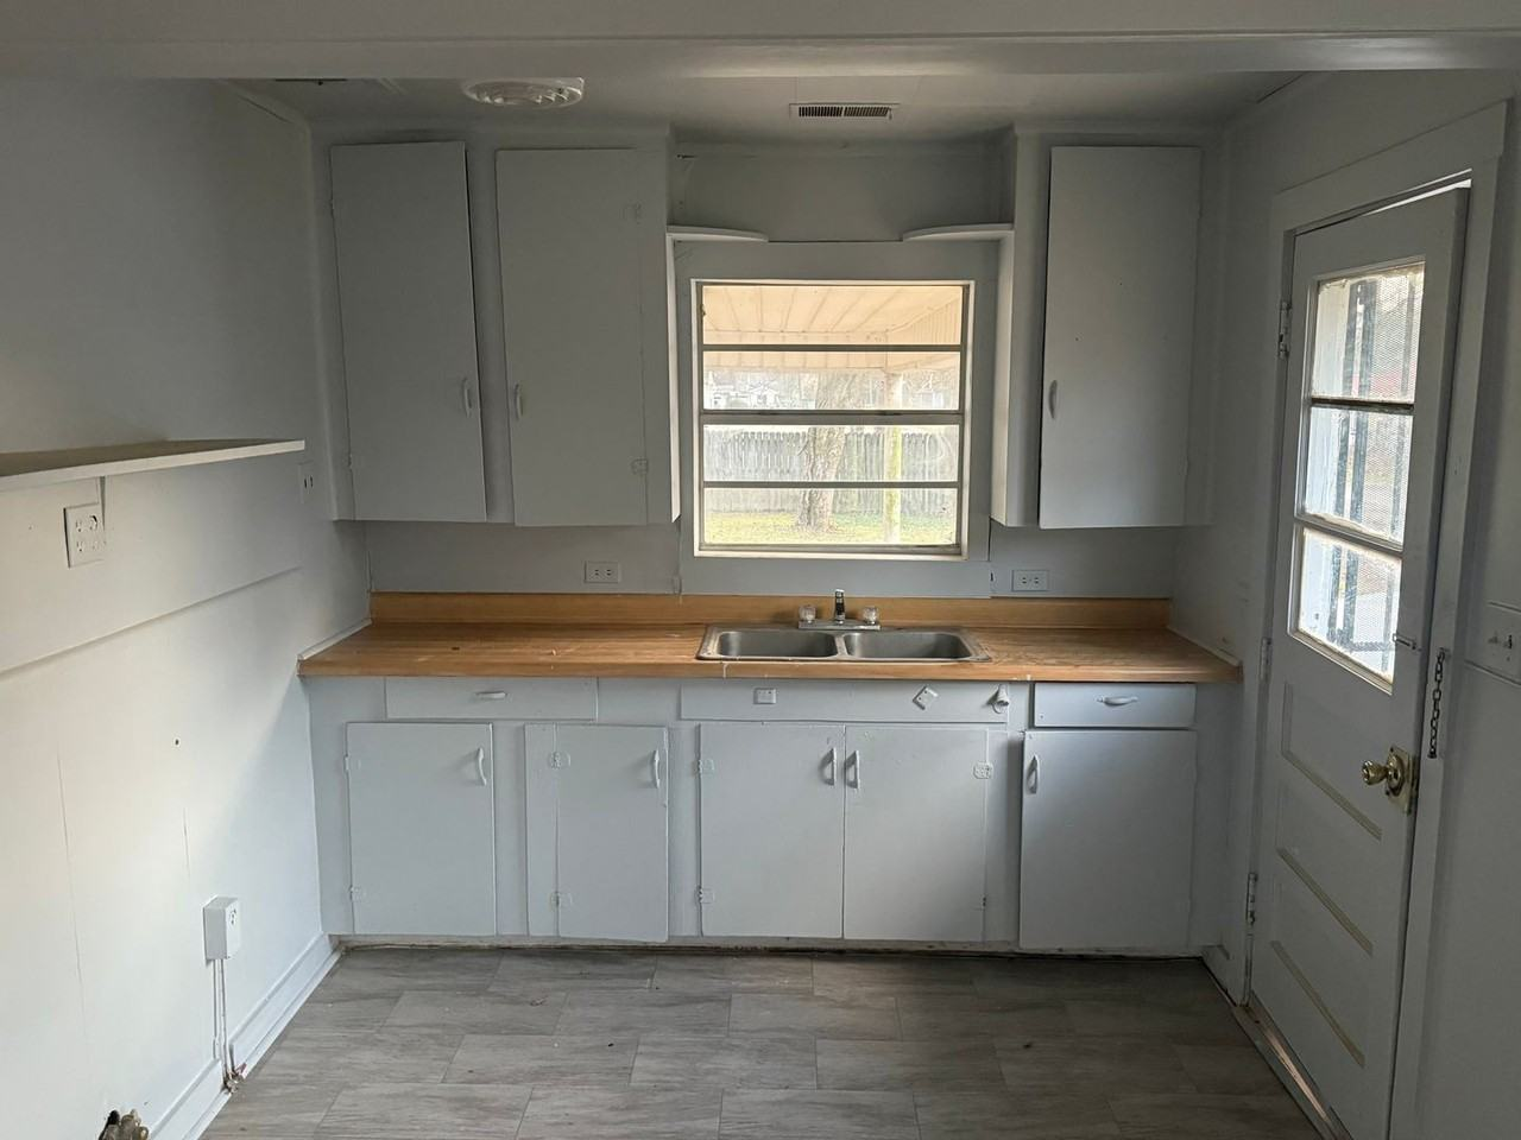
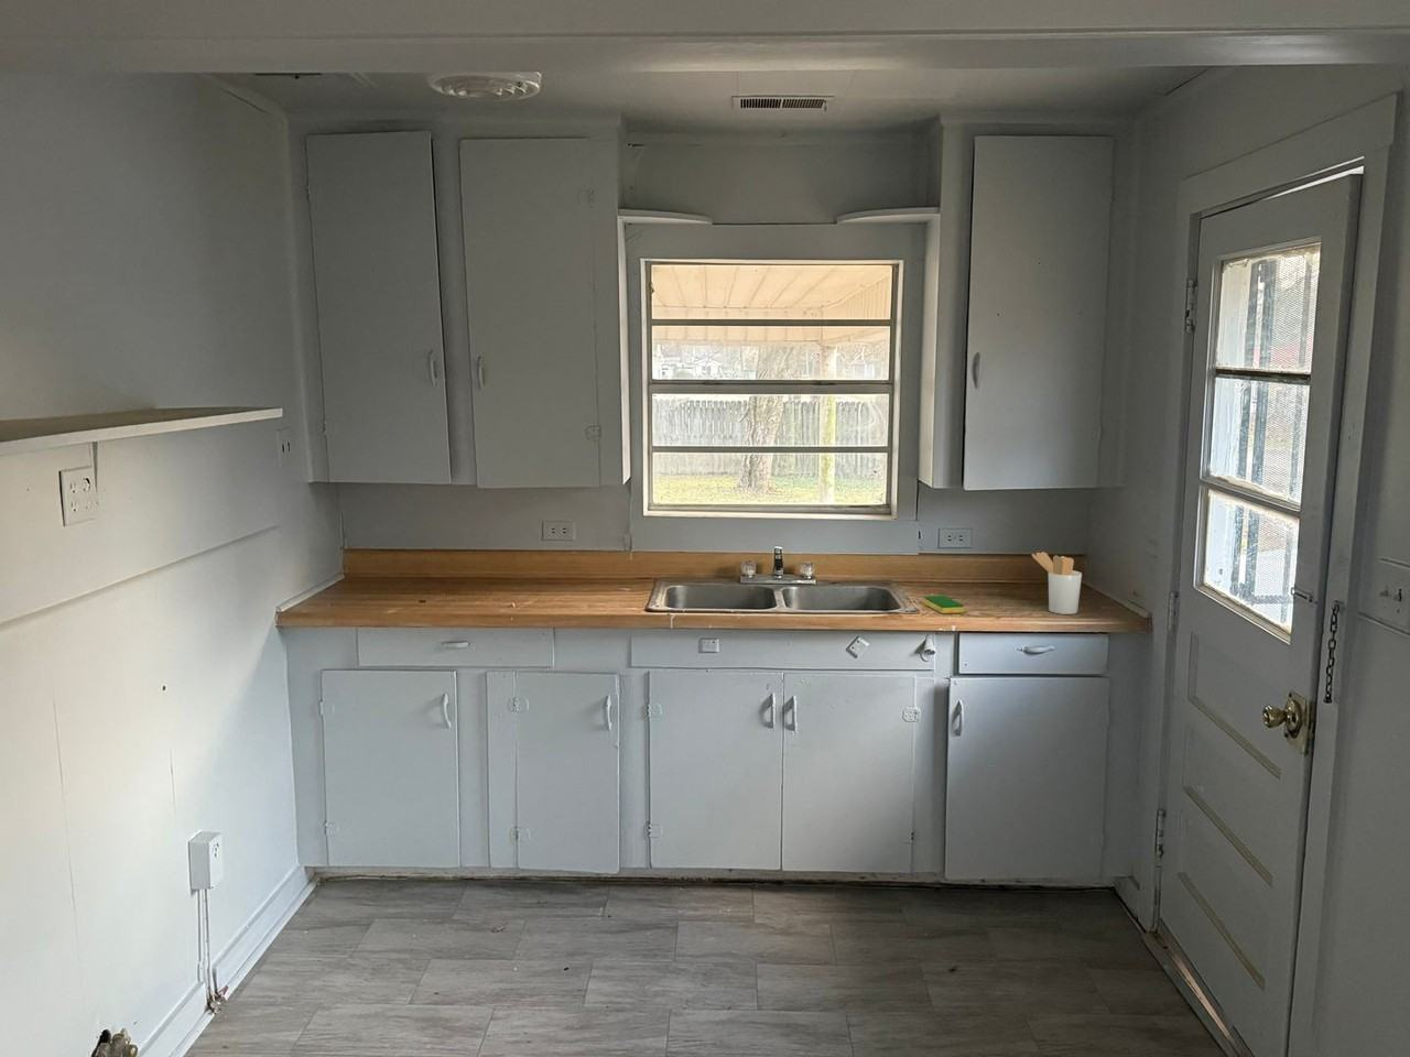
+ utensil holder (1056, 582)
+ dish sponge (943, 604)
